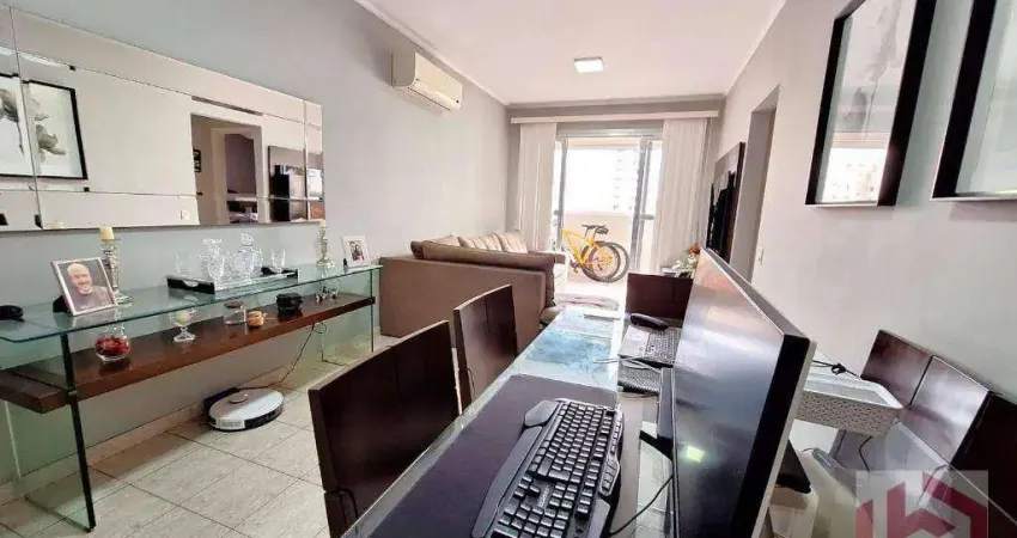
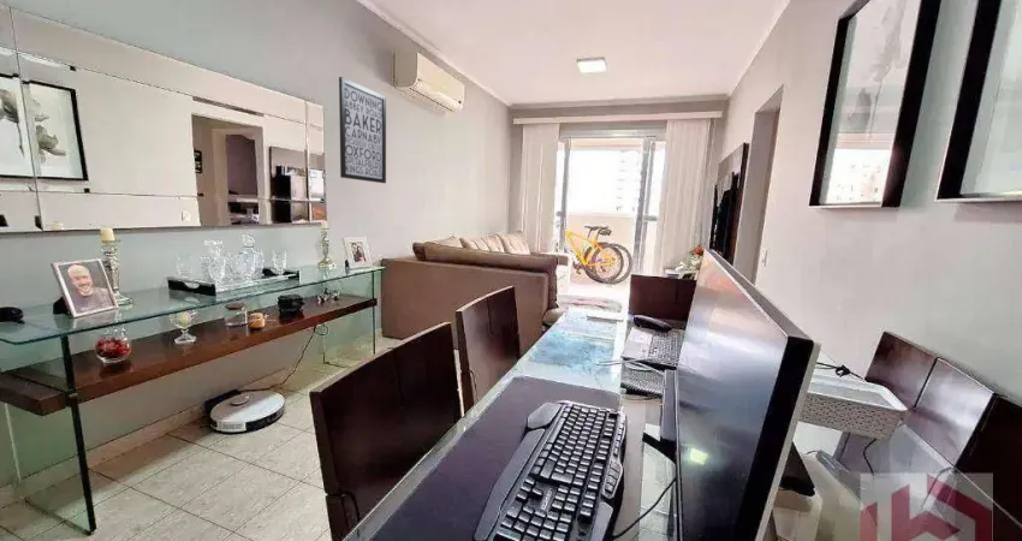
+ wall art (364, 135)
